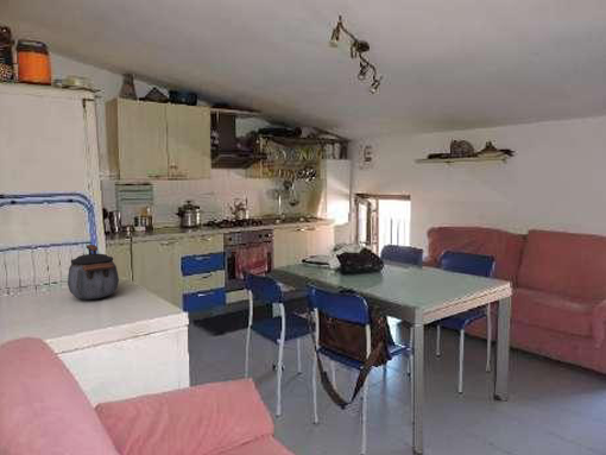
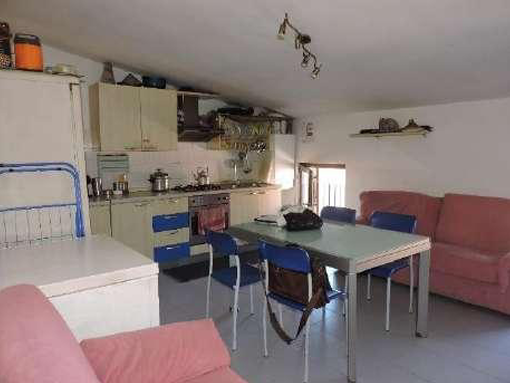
- kettle (93, 271)
